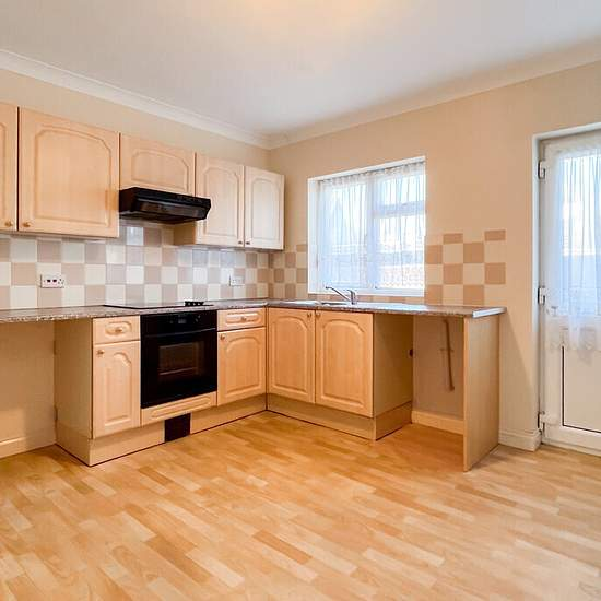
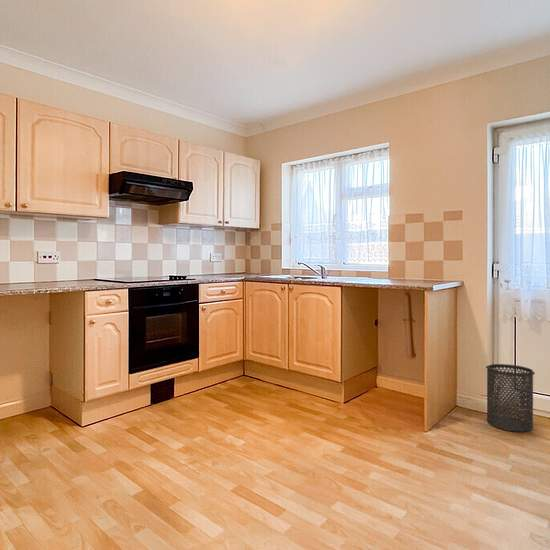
+ trash can (509, 396)
